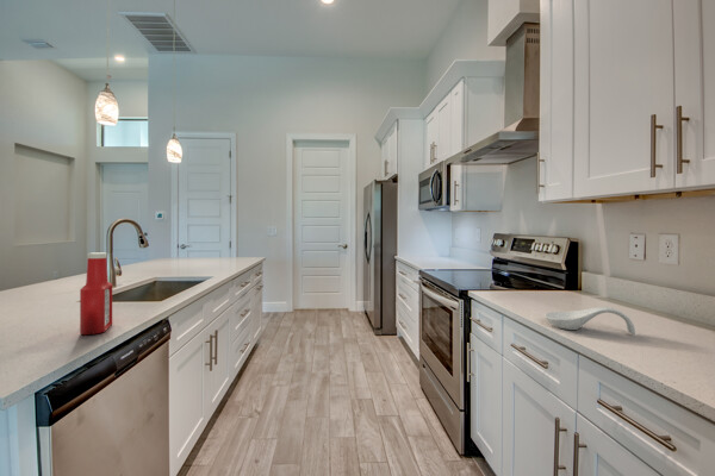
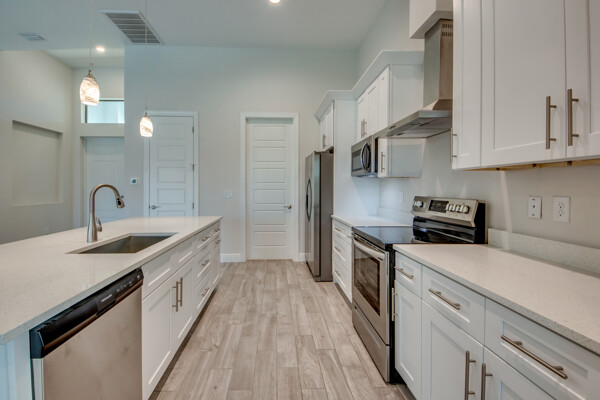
- spoon rest (586, 318)
- soap bottle (97, 290)
